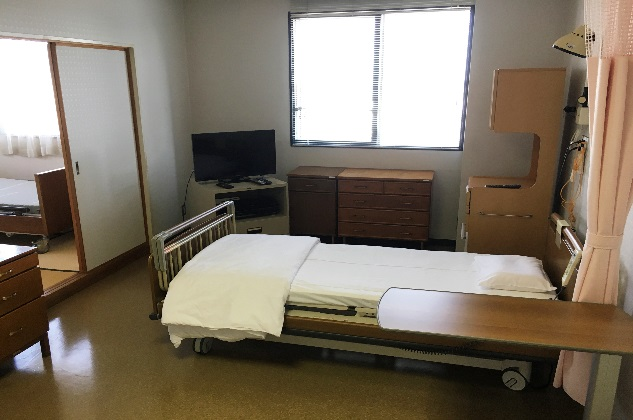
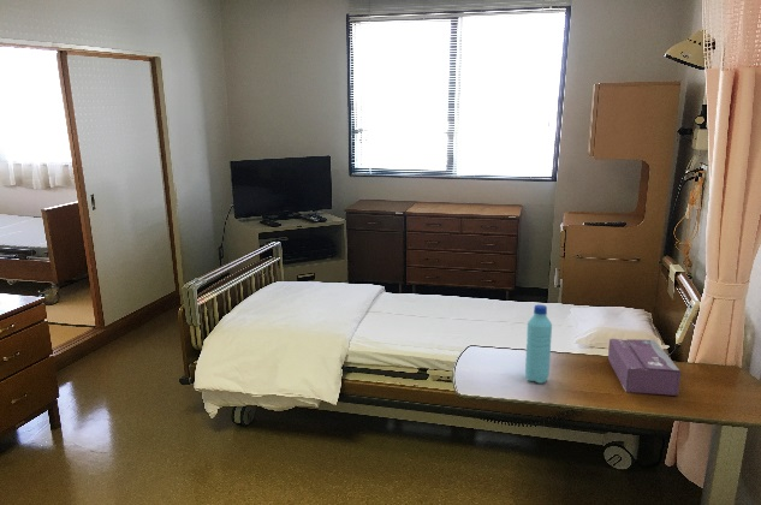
+ tissue box (641, 364)
+ water bottle (539, 343)
